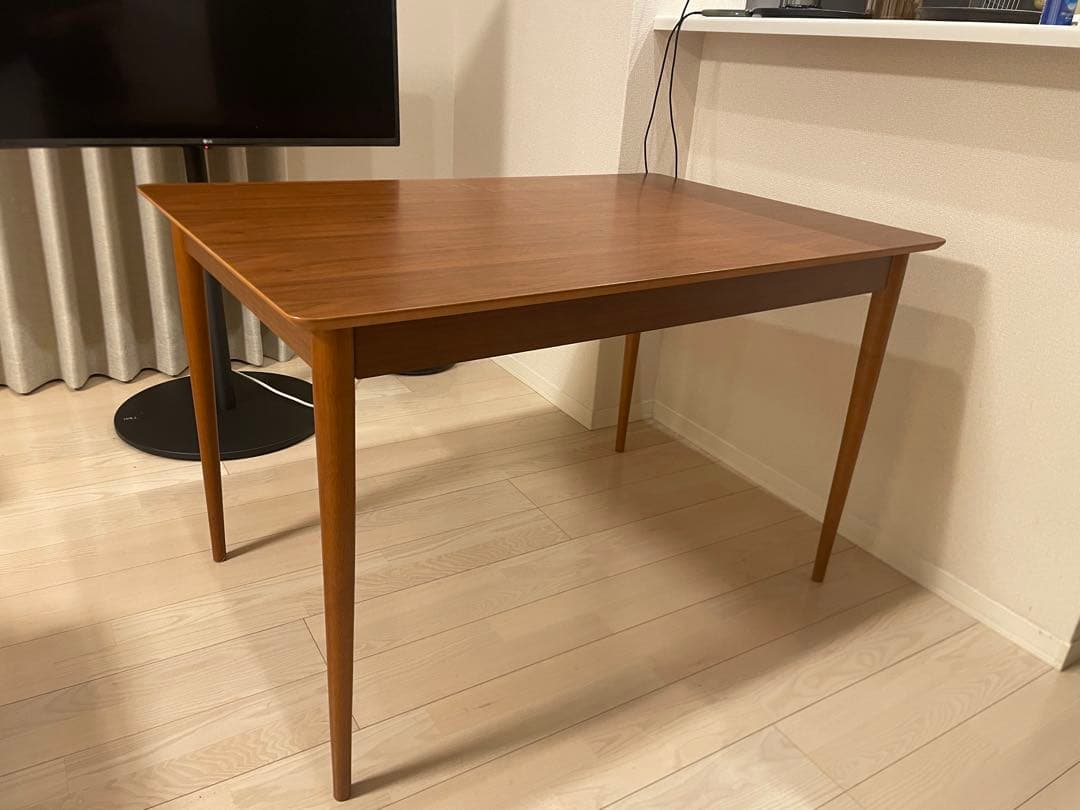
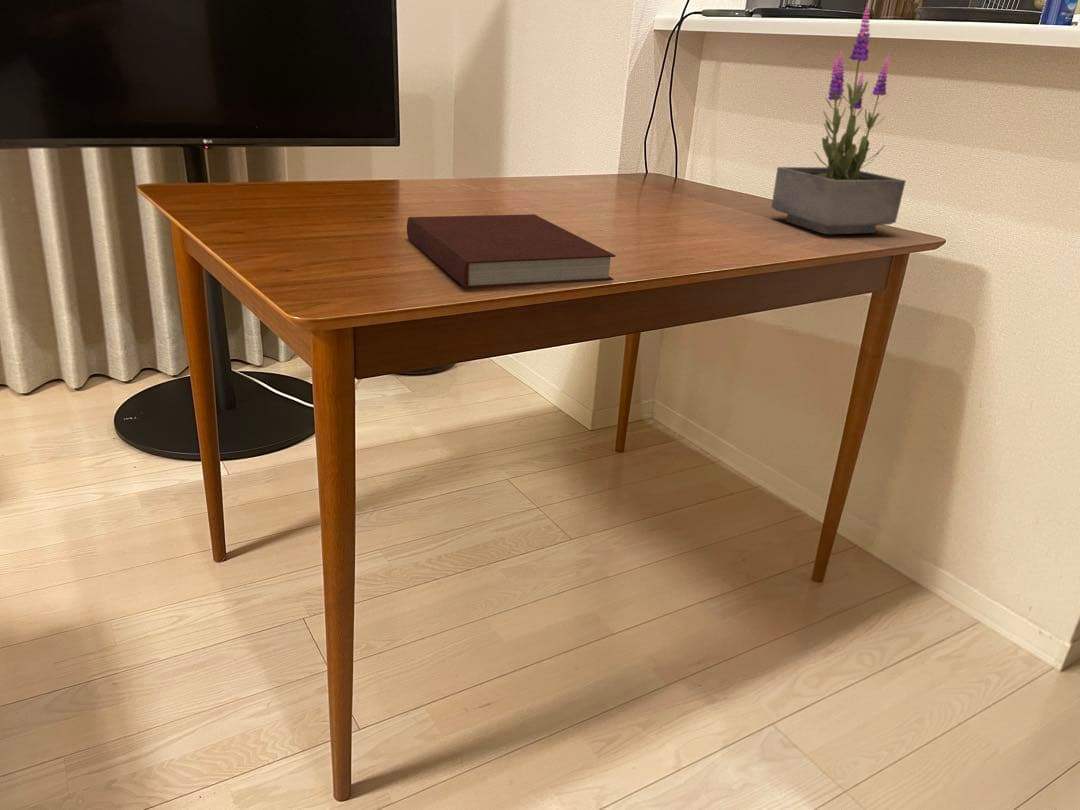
+ notebook (504, 246)
+ potted plant (850, 121)
